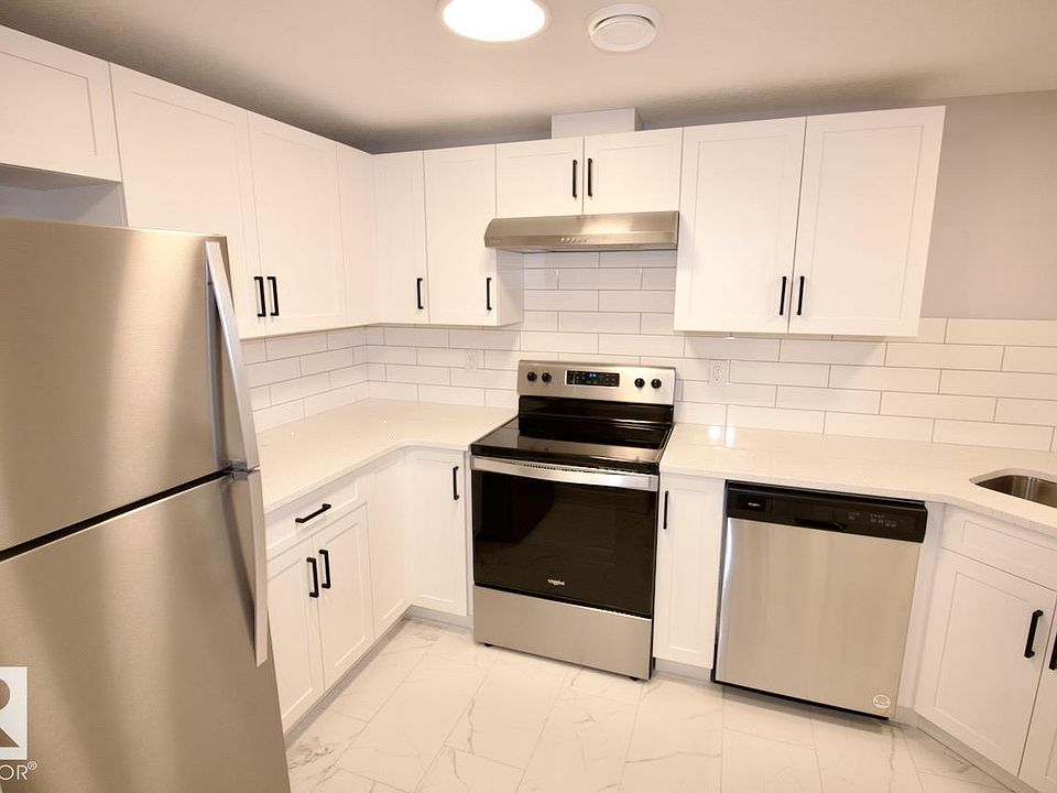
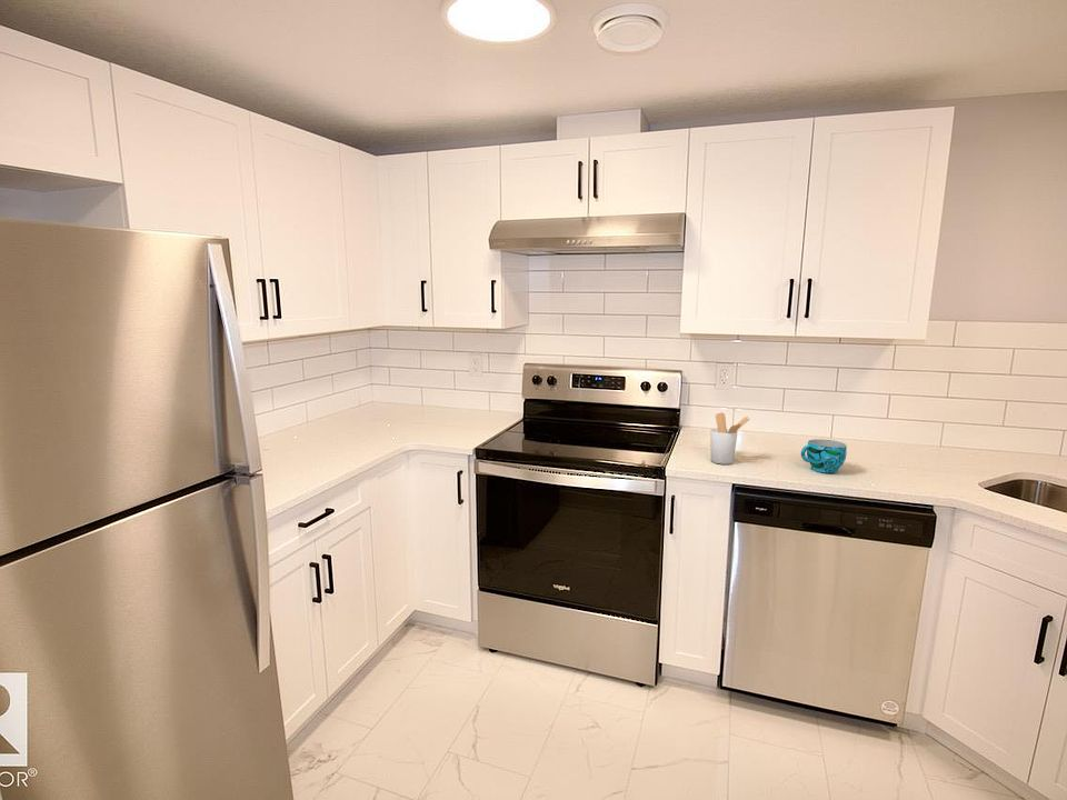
+ utensil holder (729, 438)
+ cup (824, 457)
